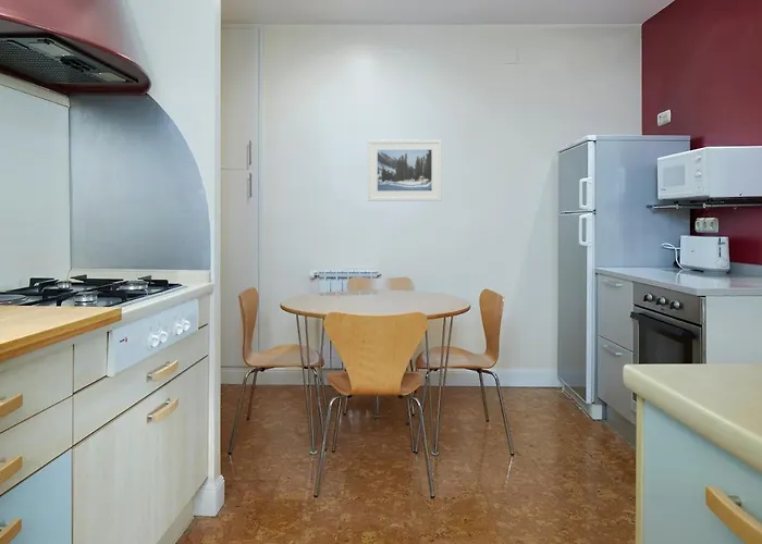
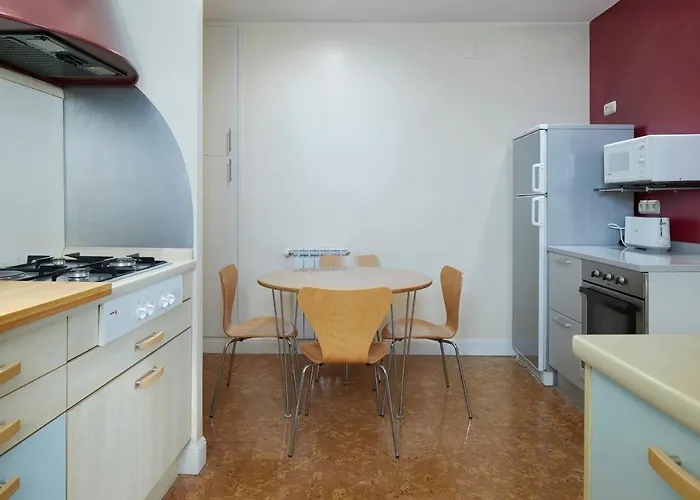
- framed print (404, 170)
